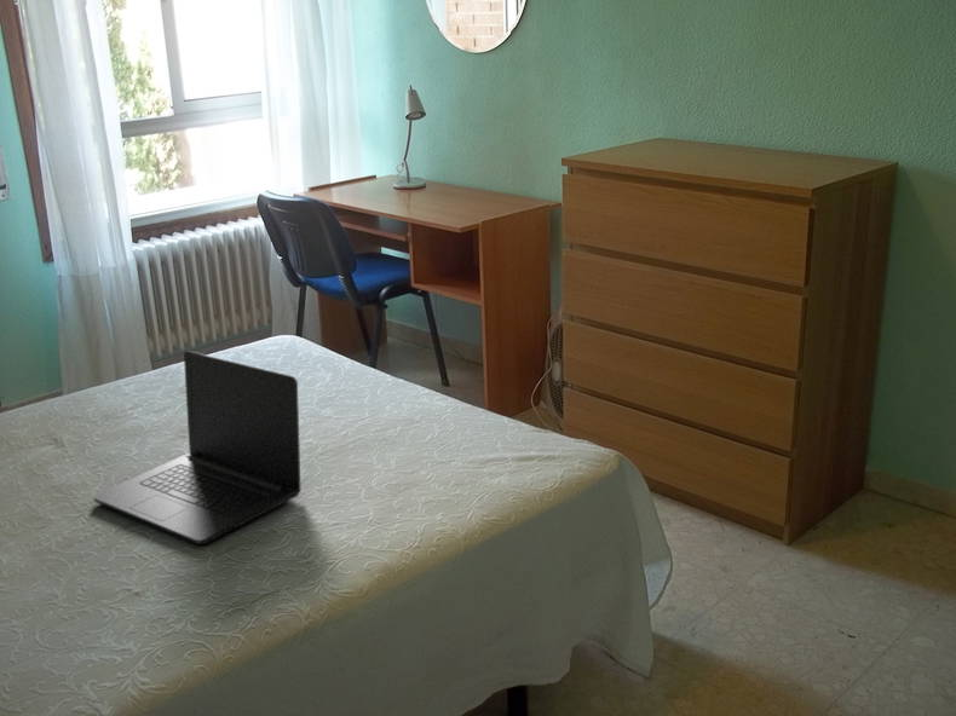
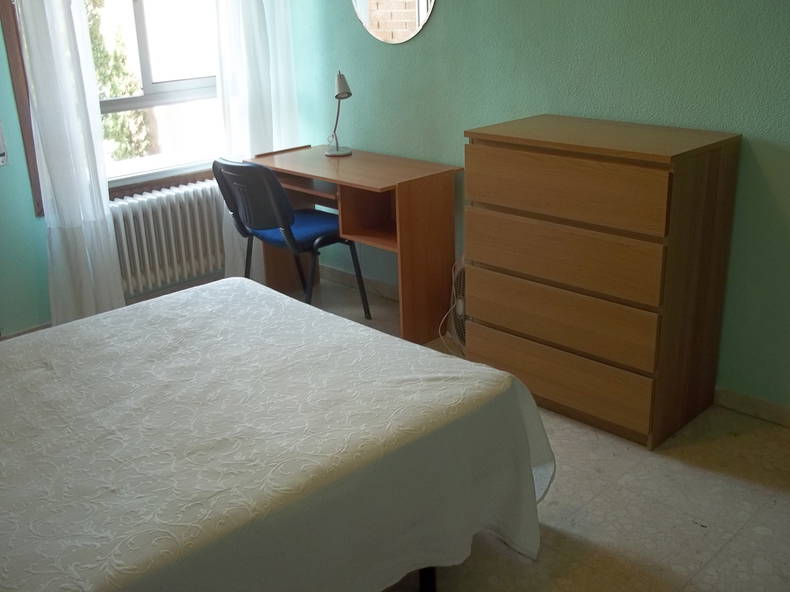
- laptop (192, 440)
